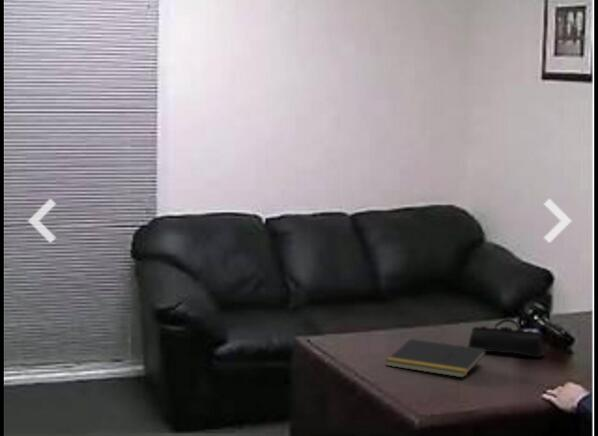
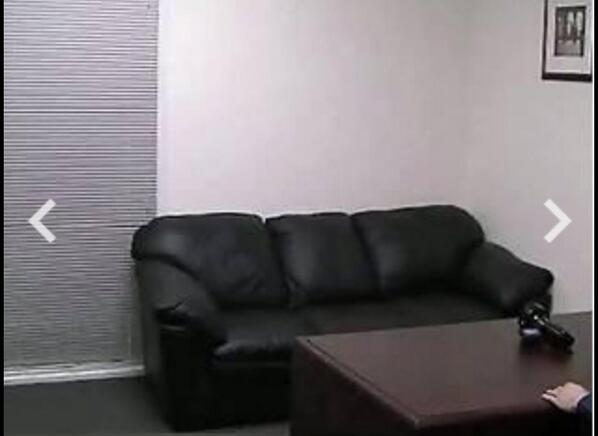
- notepad (435, 357)
- pencil case (506, 335)
